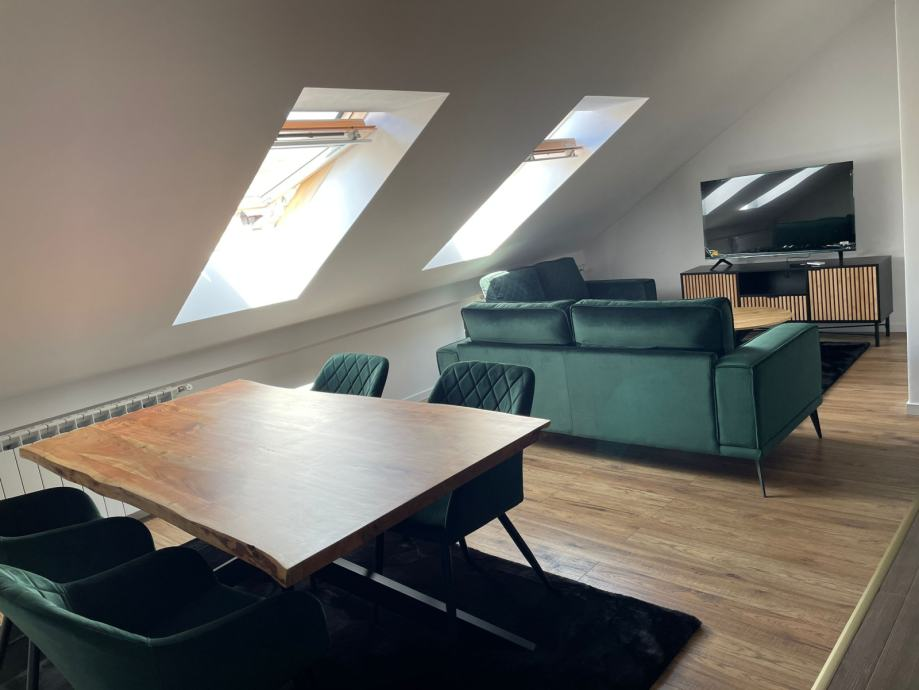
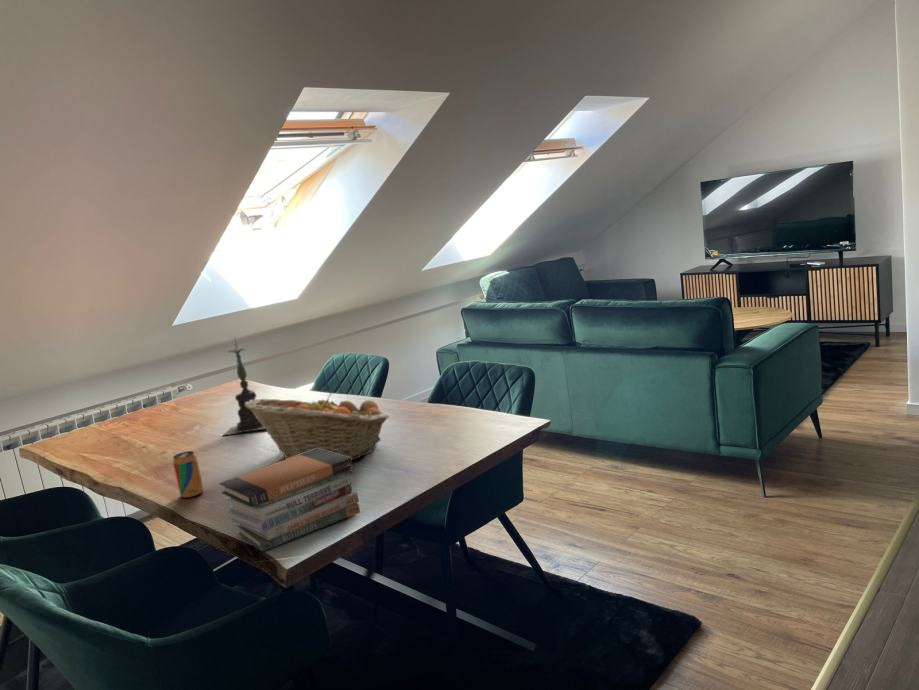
+ fruit basket (318, 421)
+ candle holder (242, 381)
+ beverage can (187, 474)
+ book stack (291, 497)
